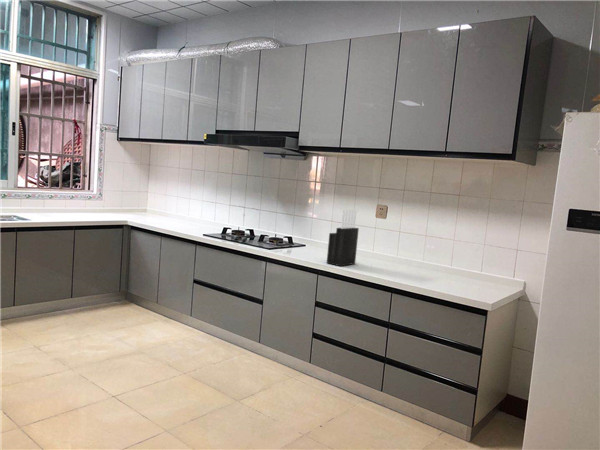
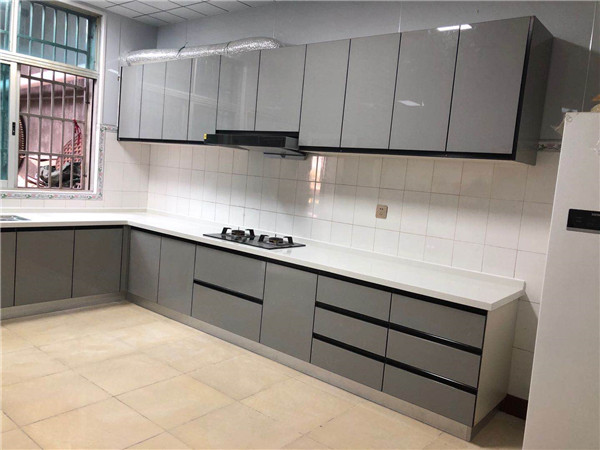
- knife block (342, 236)
